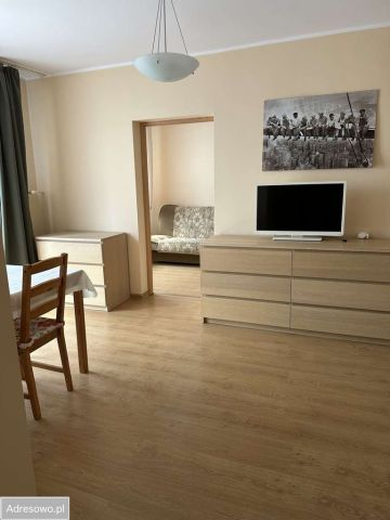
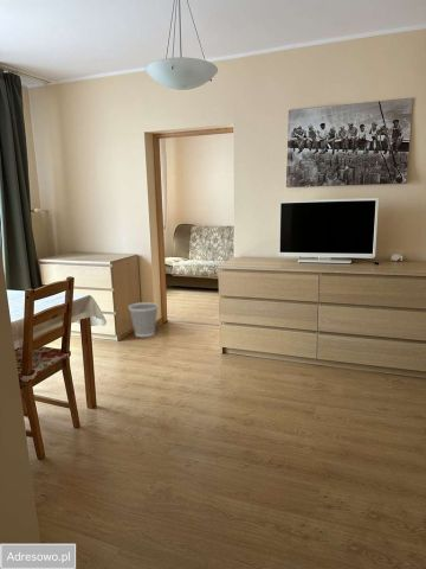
+ wastebasket (143, 319)
